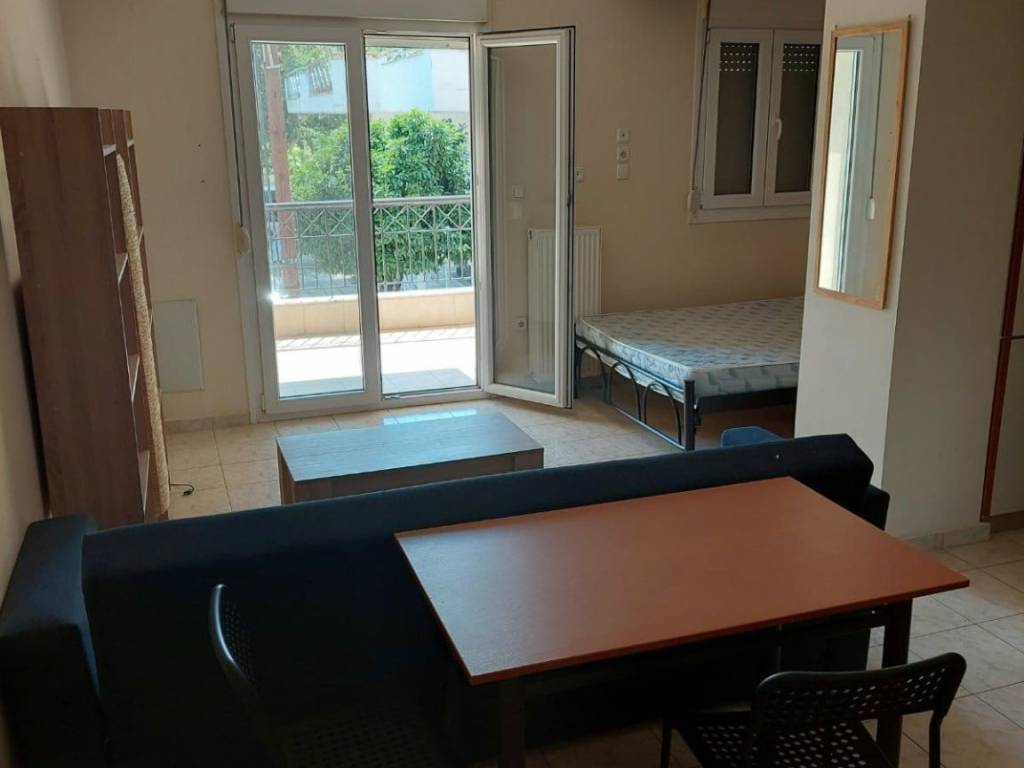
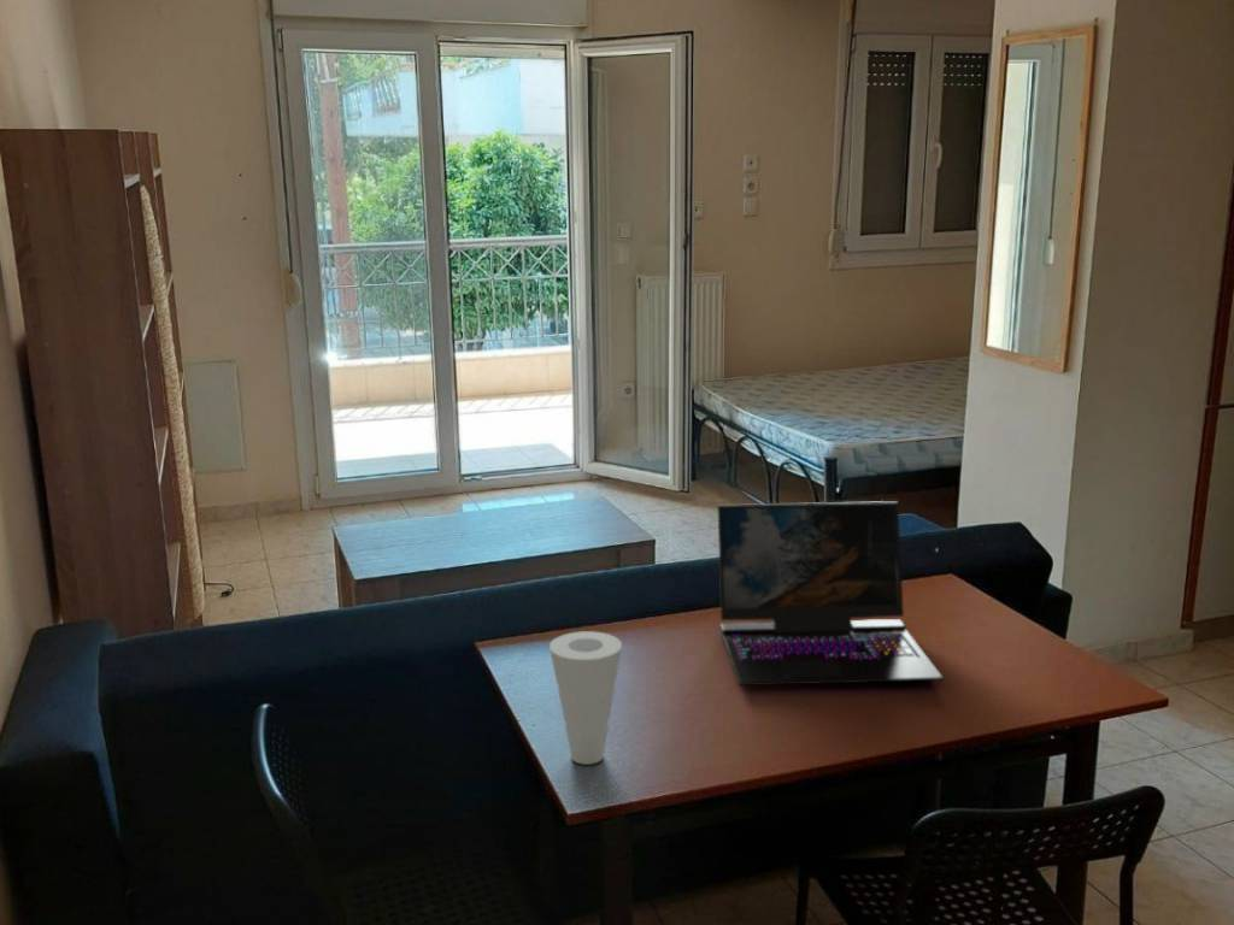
+ cup (586, 701)
+ laptop (823, 589)
